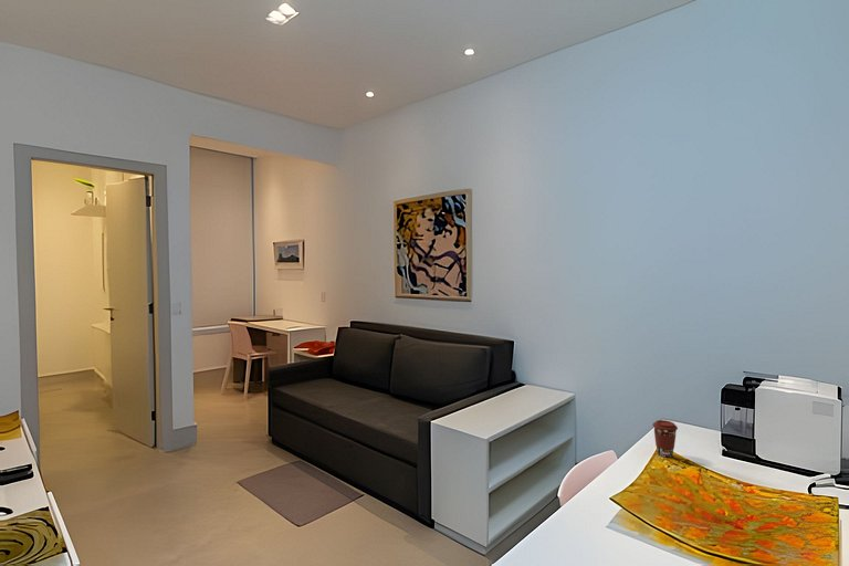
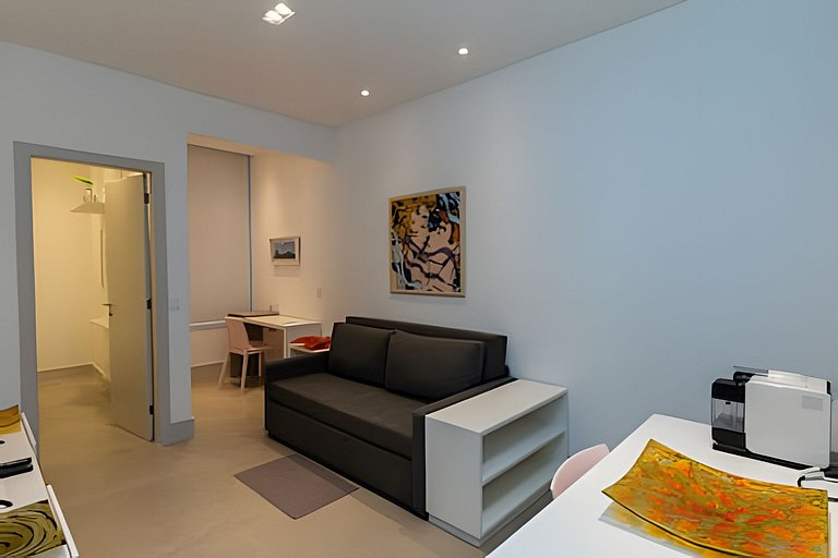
- coffee cup (664, 438)
